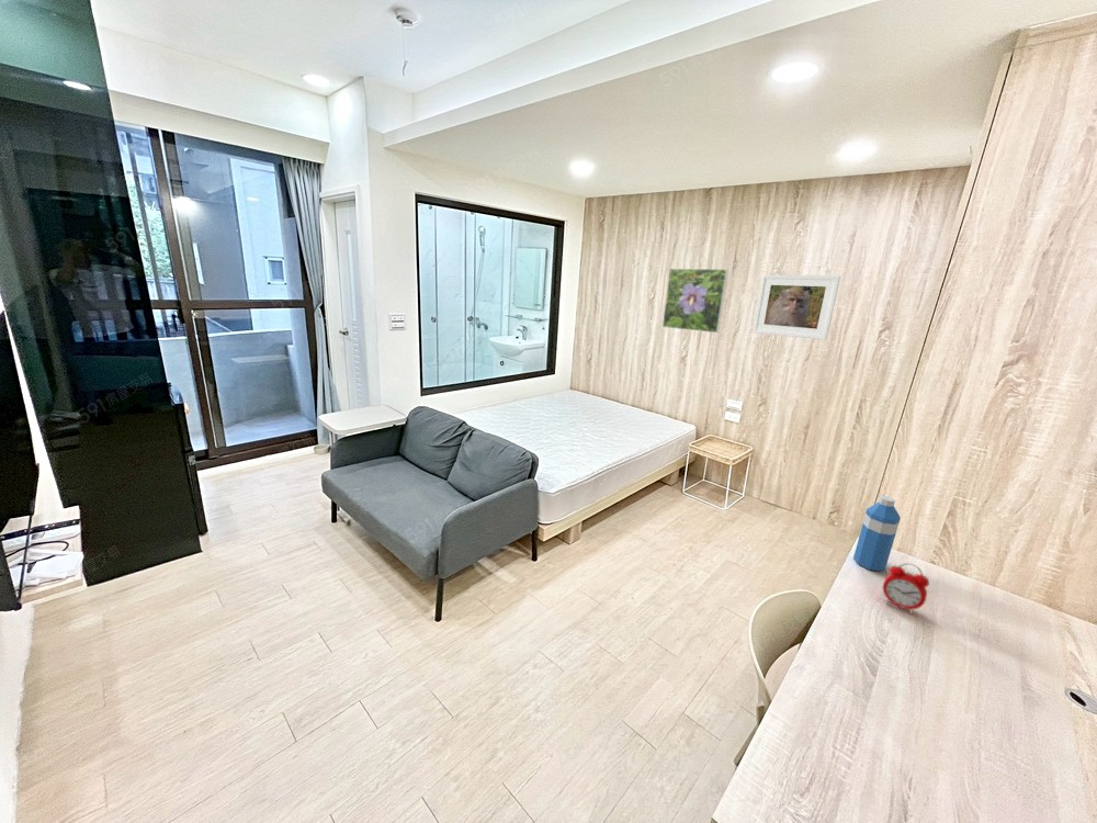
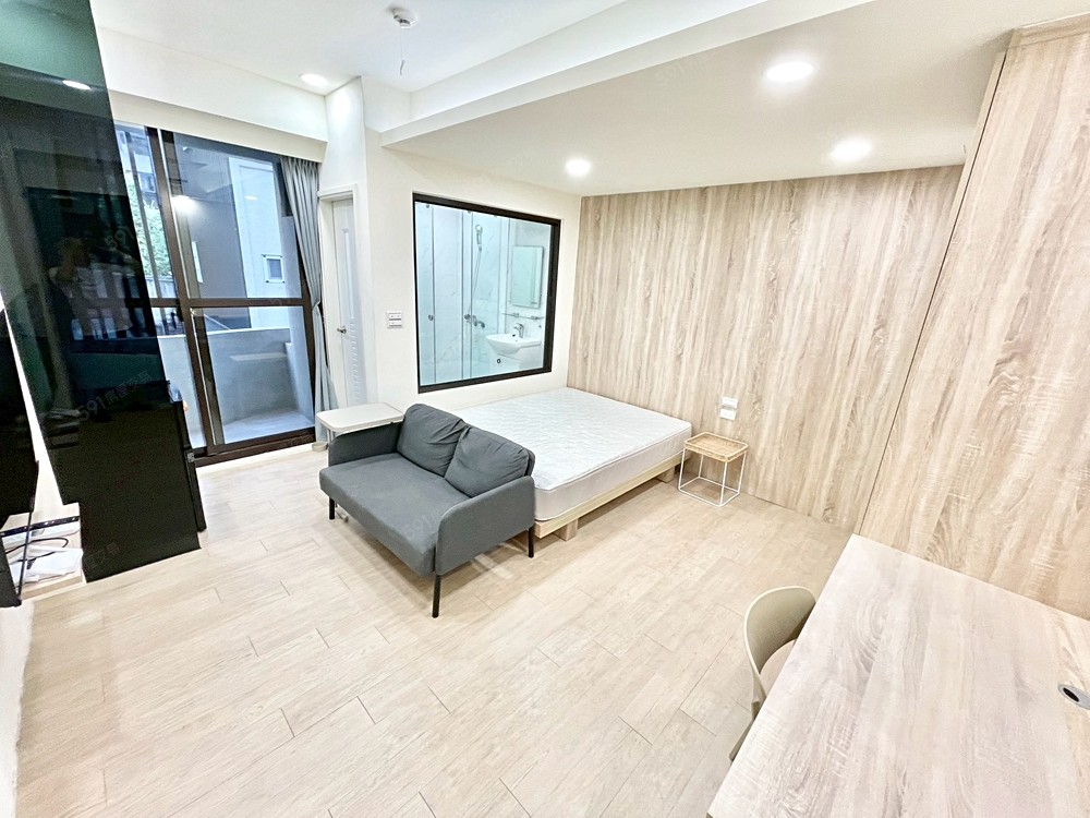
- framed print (793, 306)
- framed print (693, 300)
- alarm clock (905, 585)
- water bottle (878, 531)
